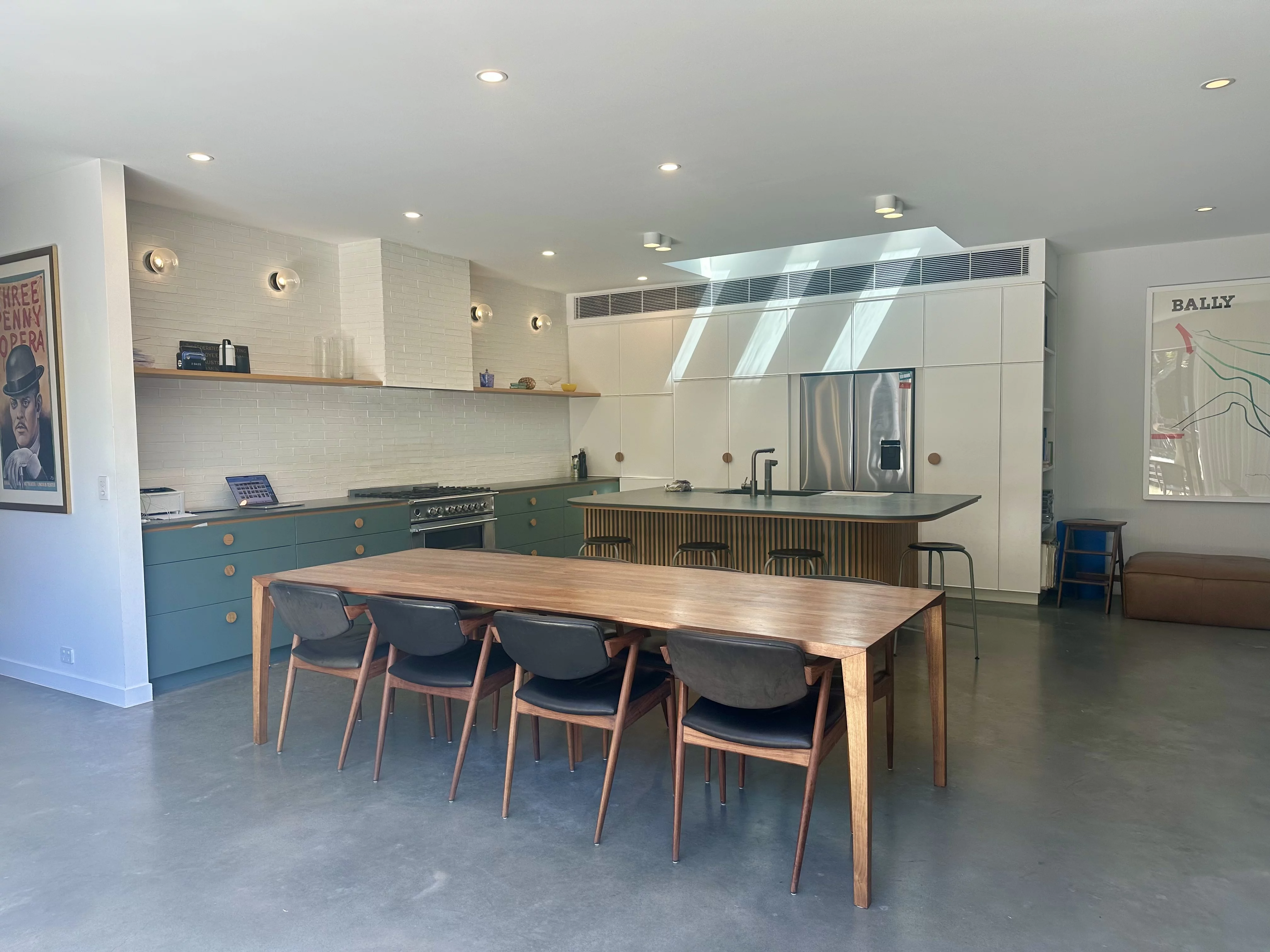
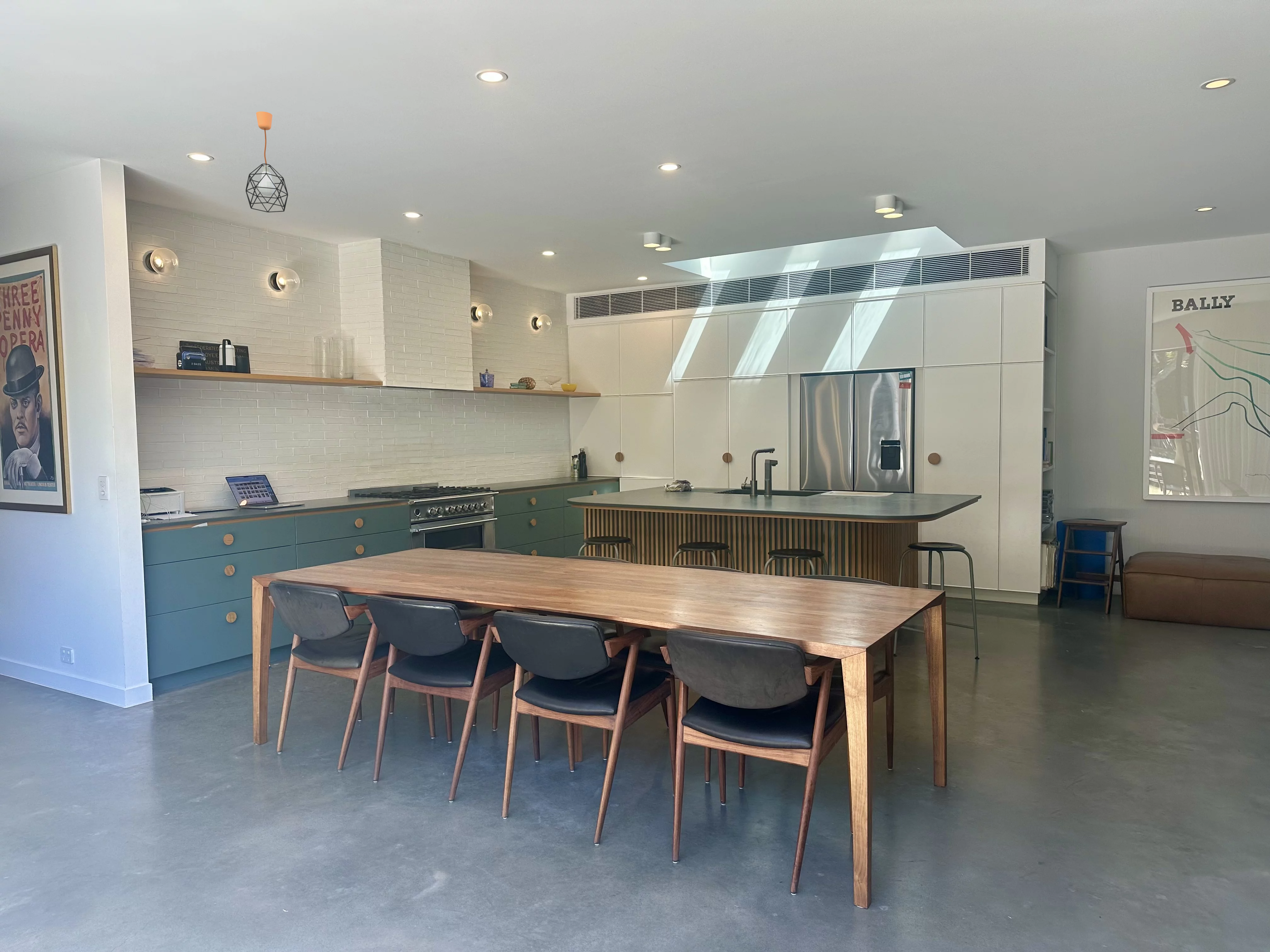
+ pendant light (266, 161)
